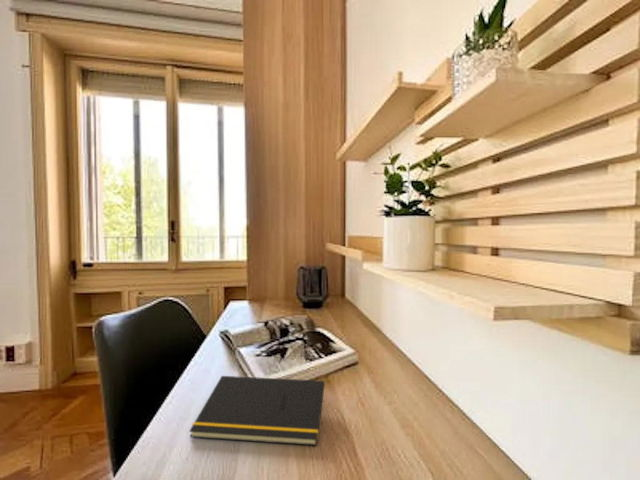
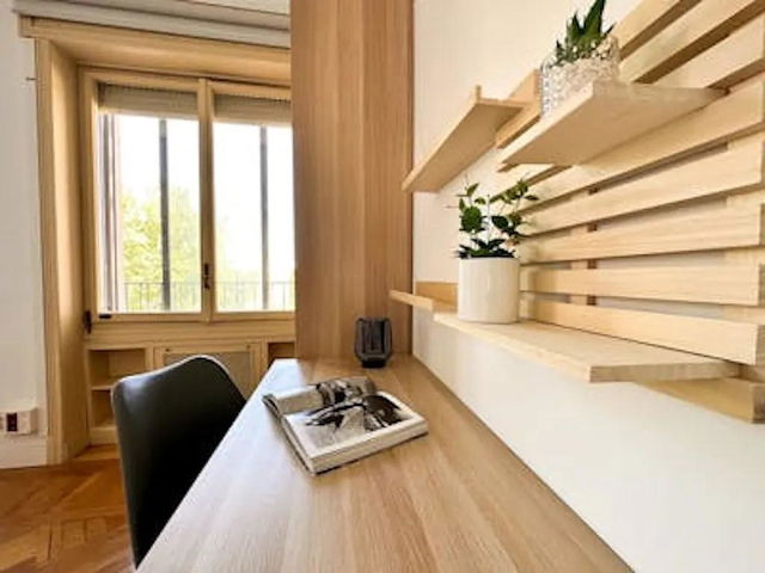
- notepad (263, 406)
